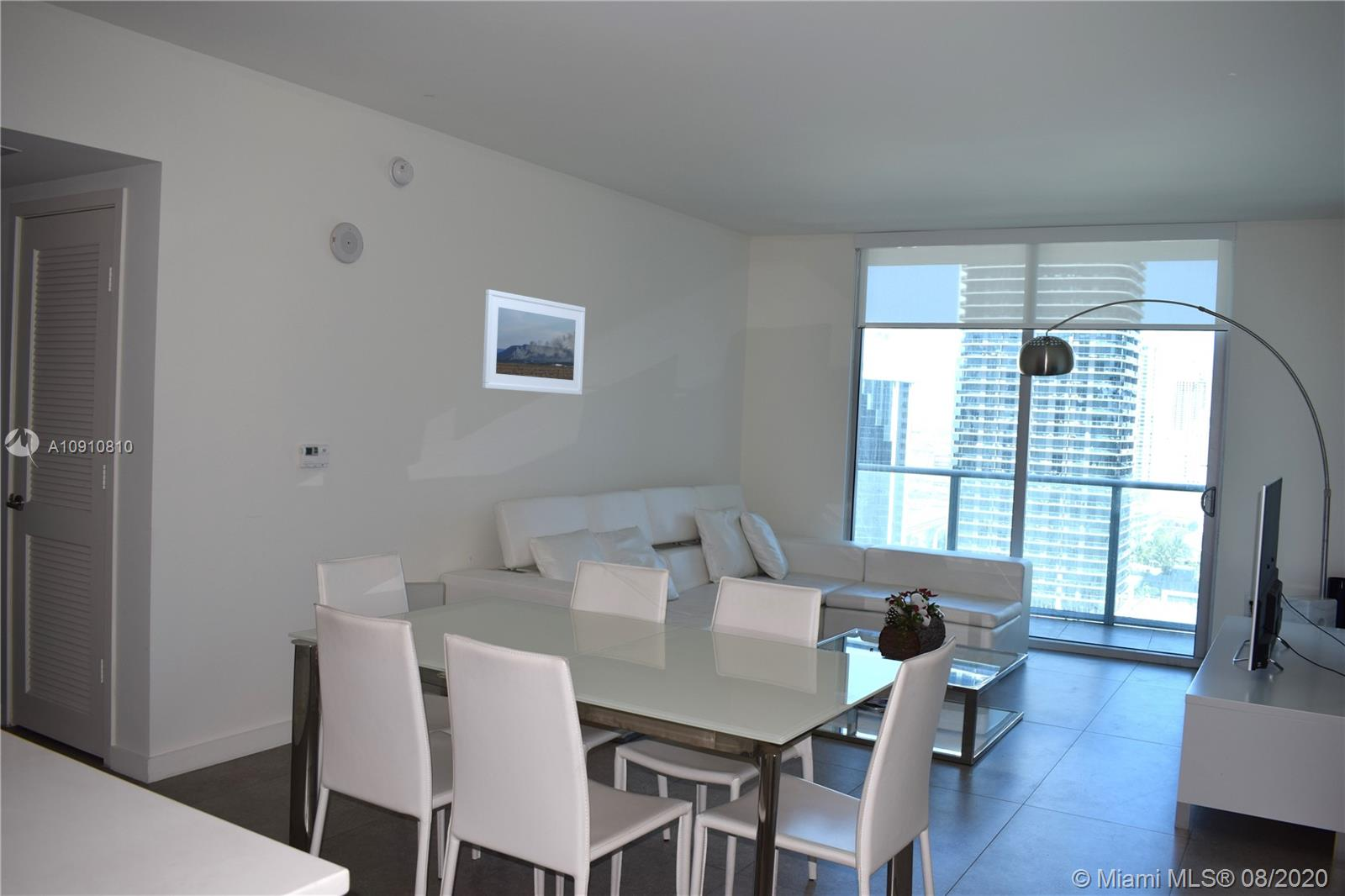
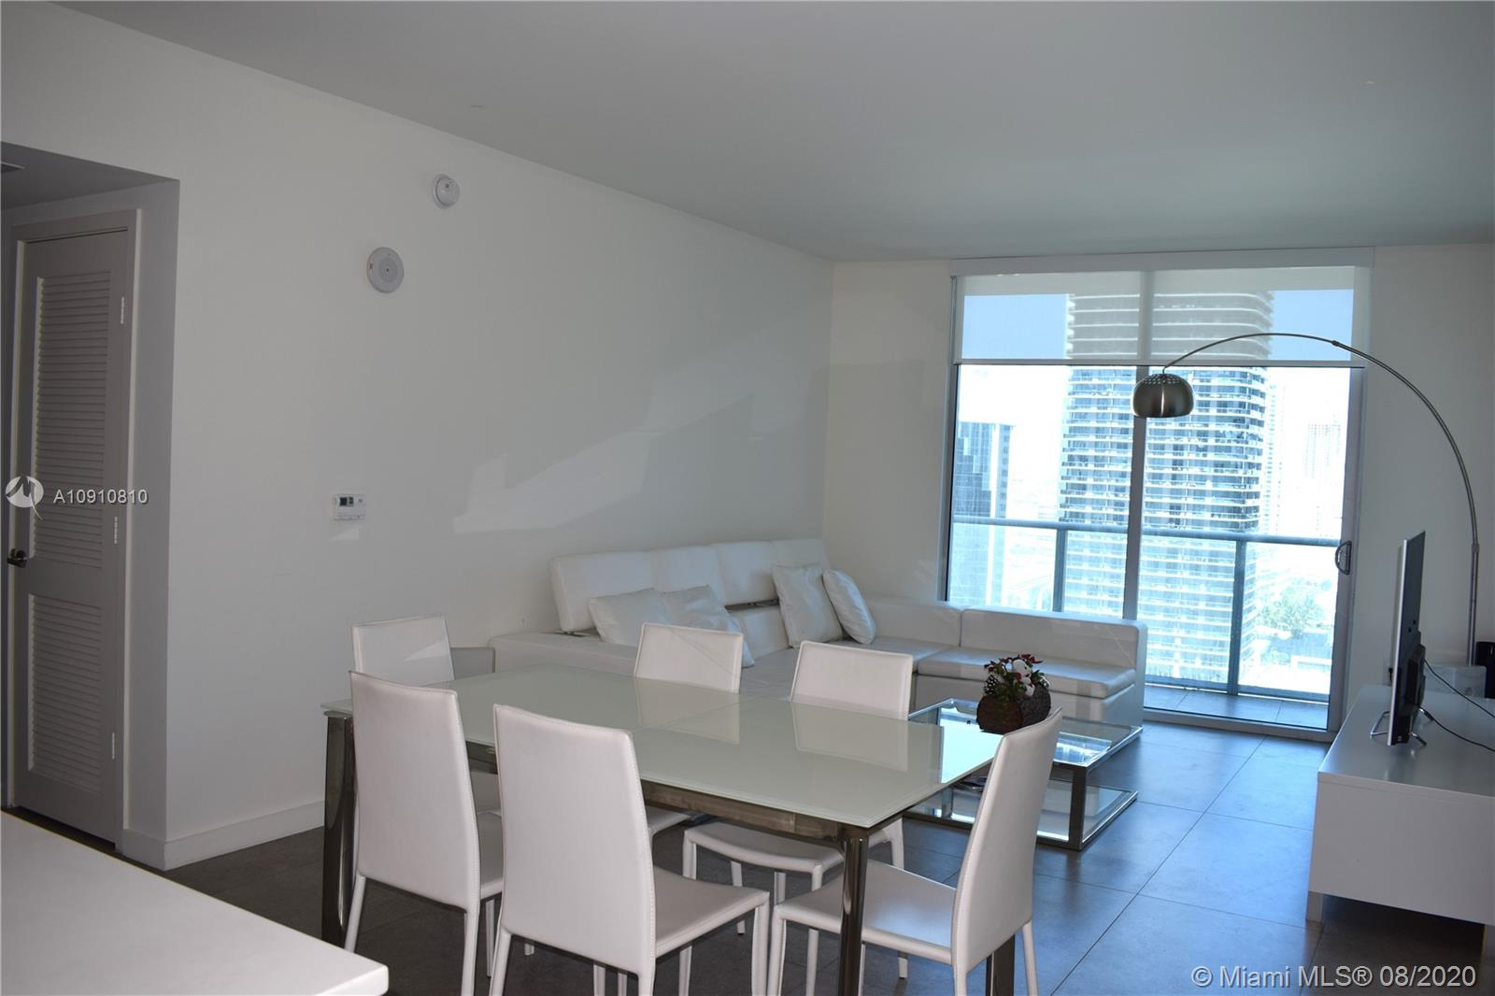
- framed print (536, 345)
